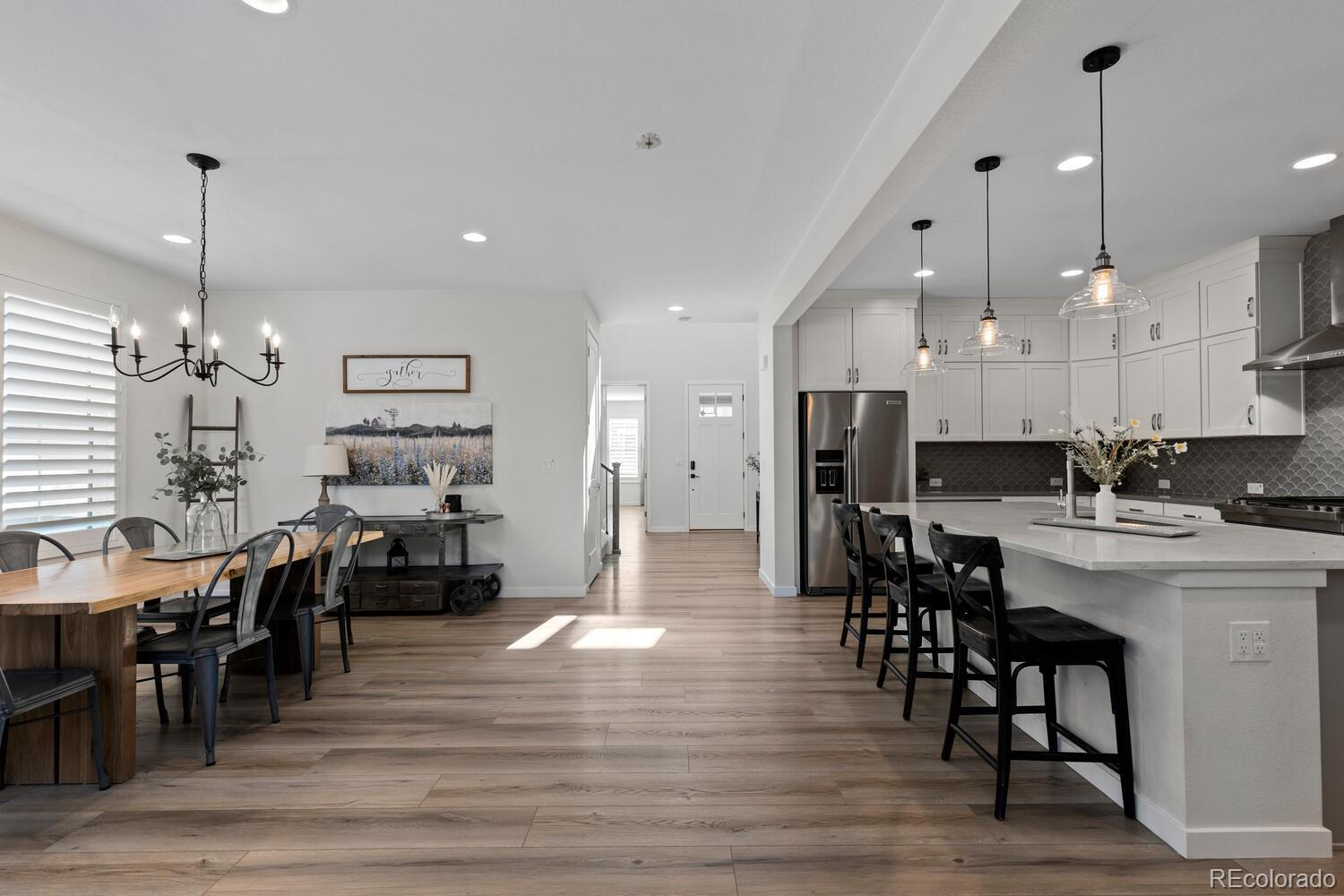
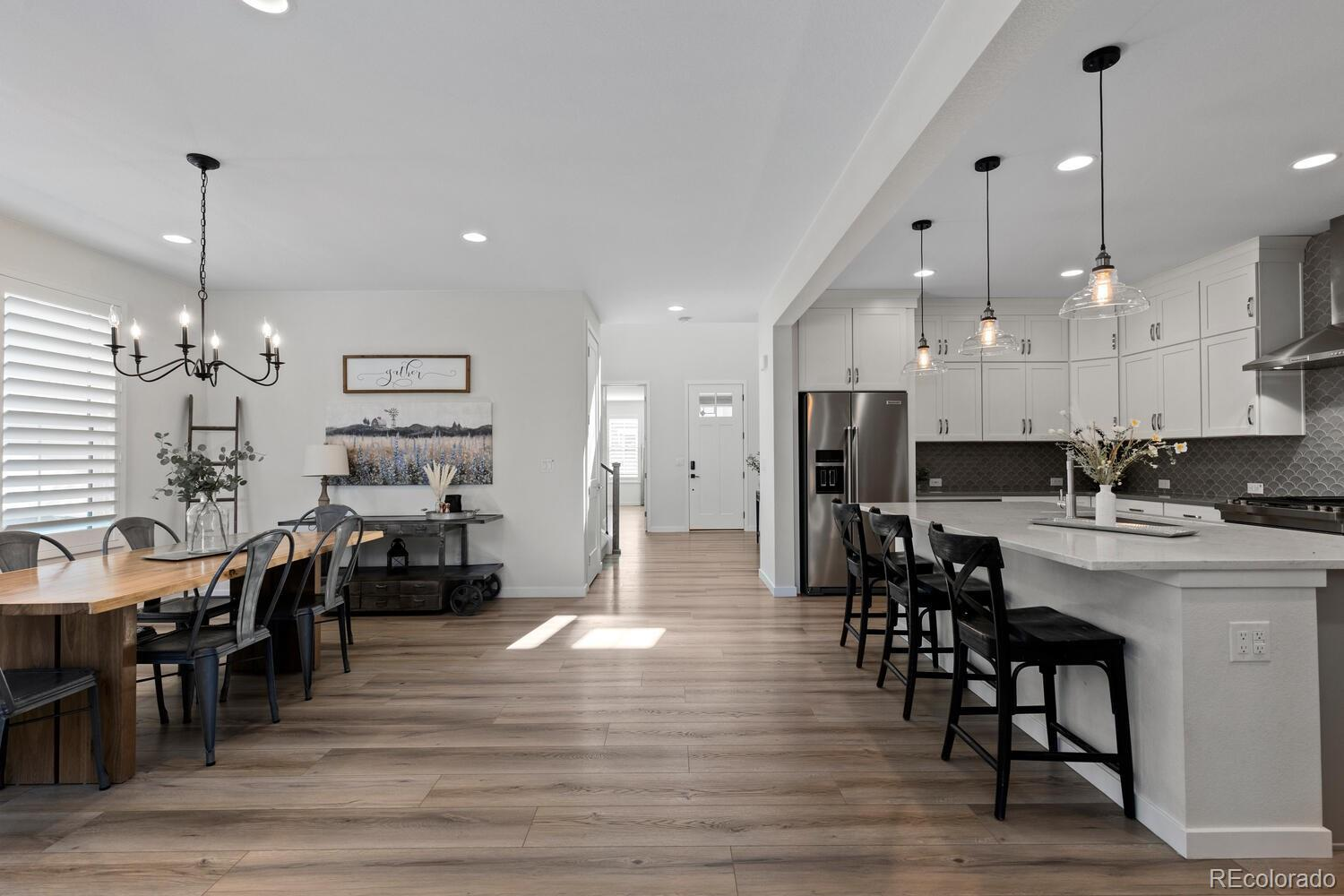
- smoke detector (648, 141)
